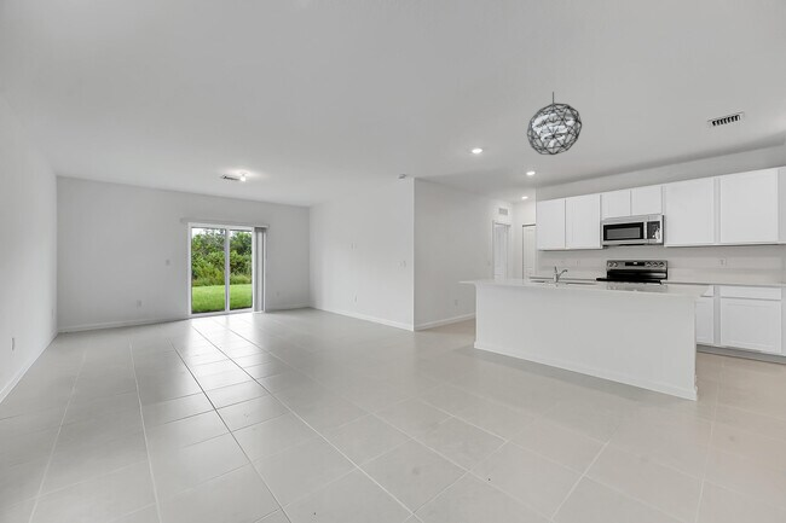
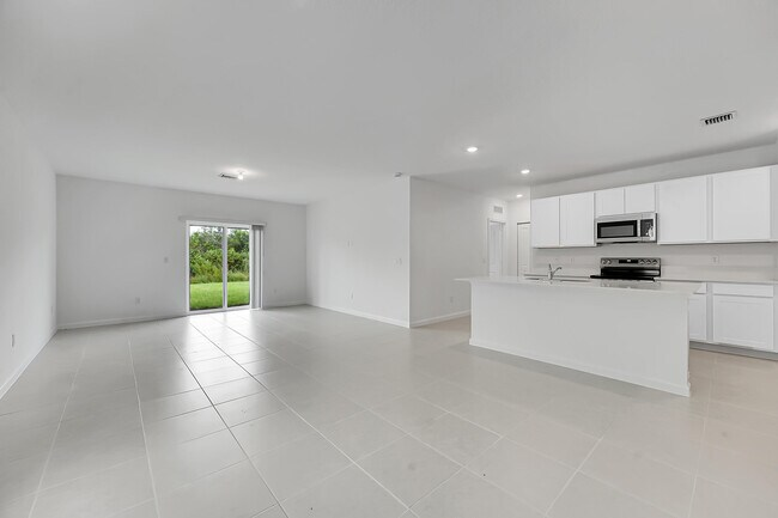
- pendant light (553, 123)
